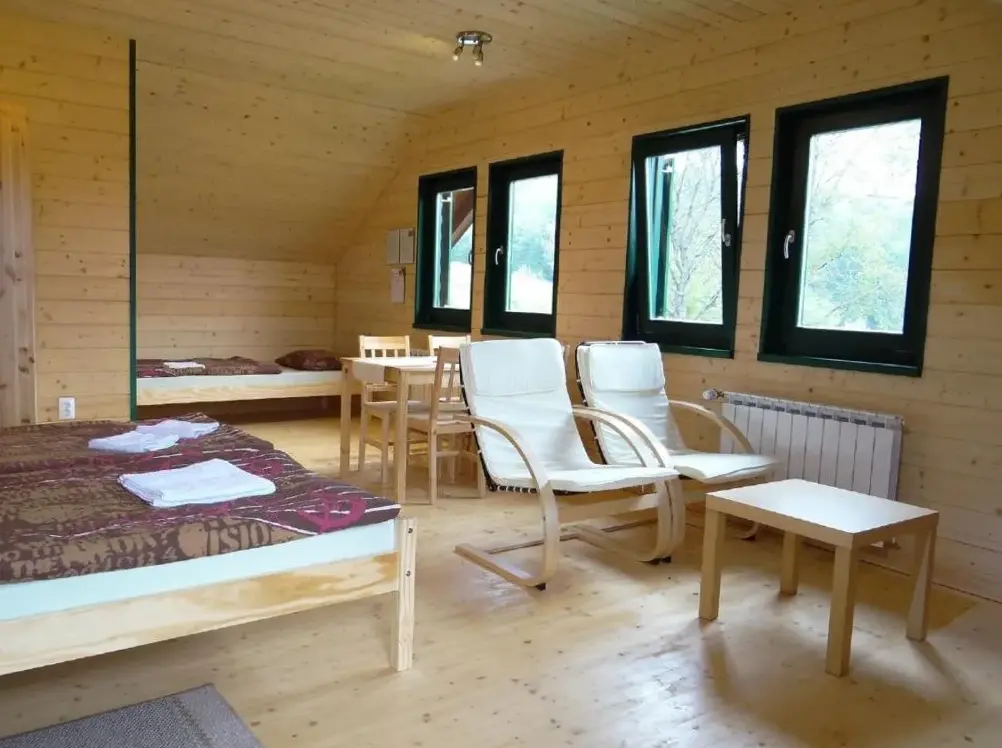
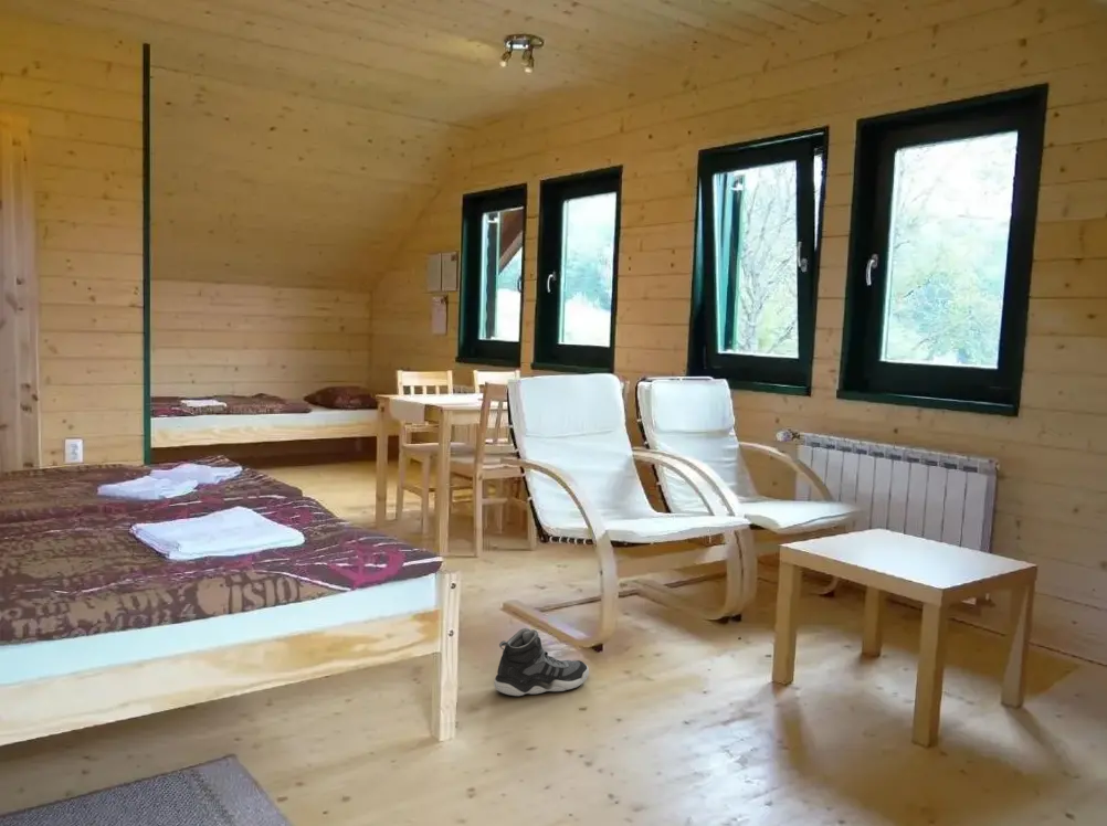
+ sneaker (544, 658)
